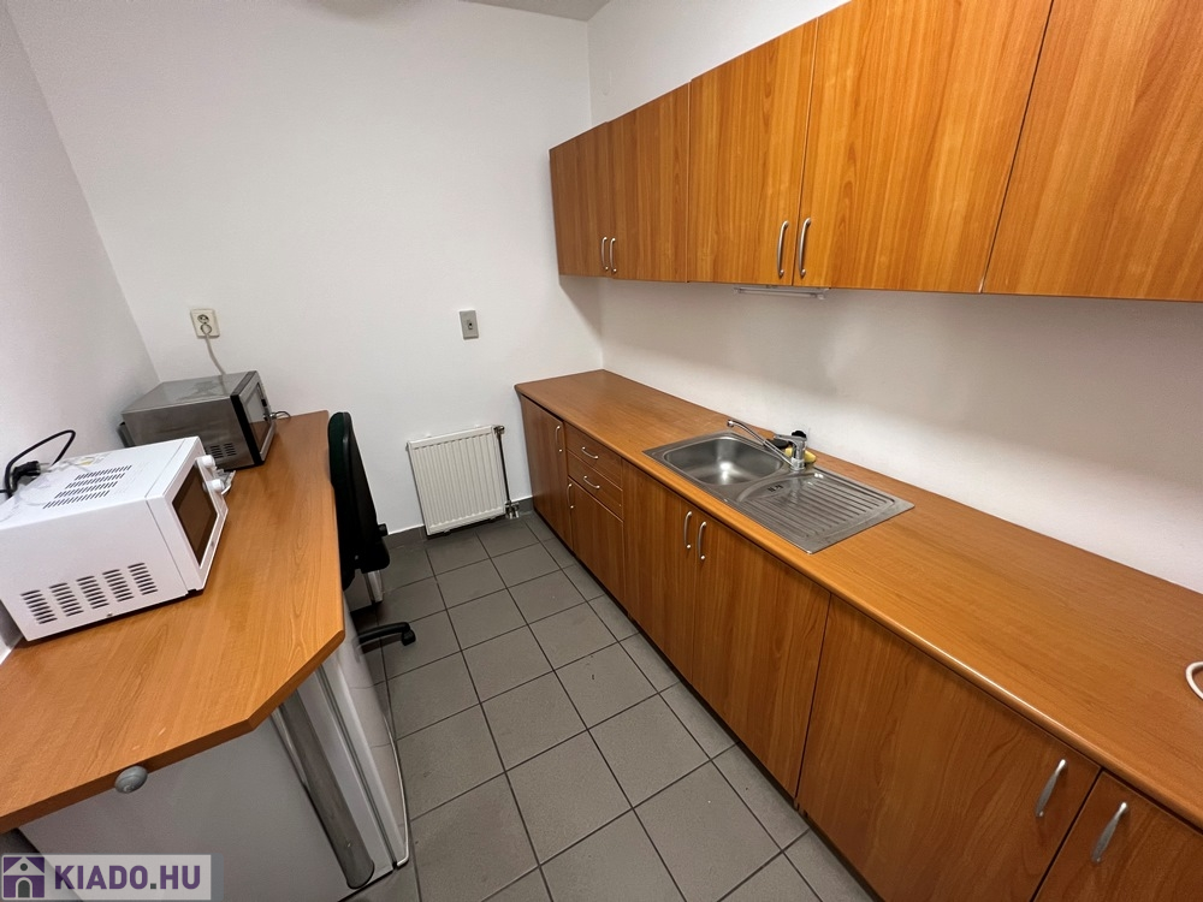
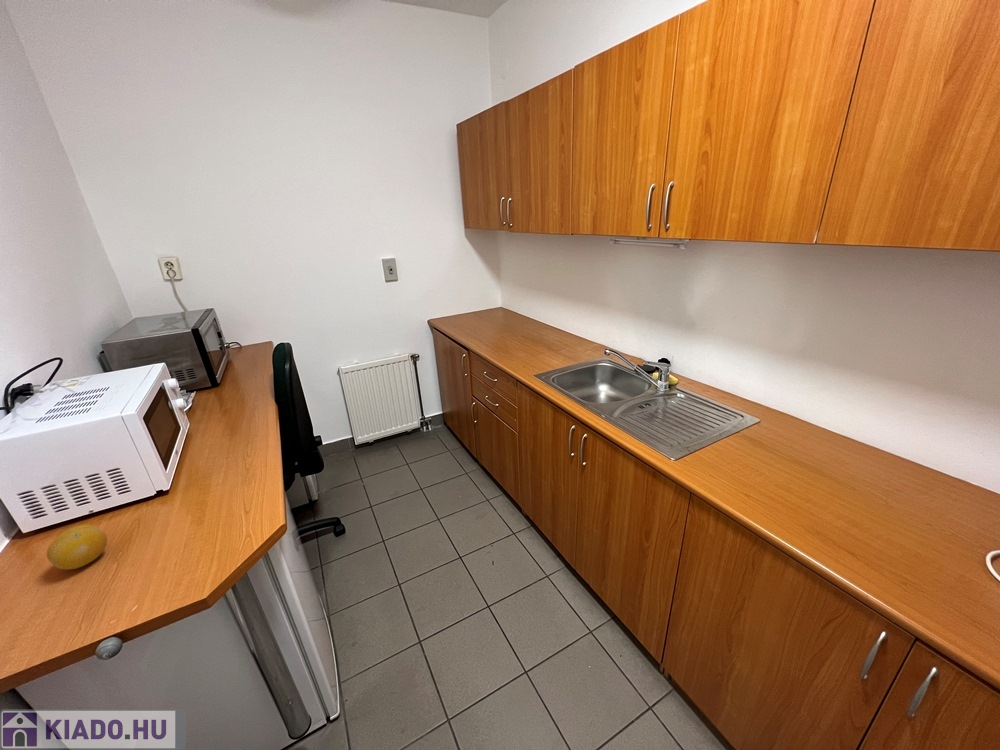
+ fruit (78, 546)
